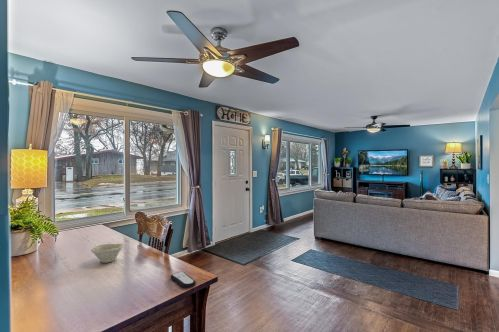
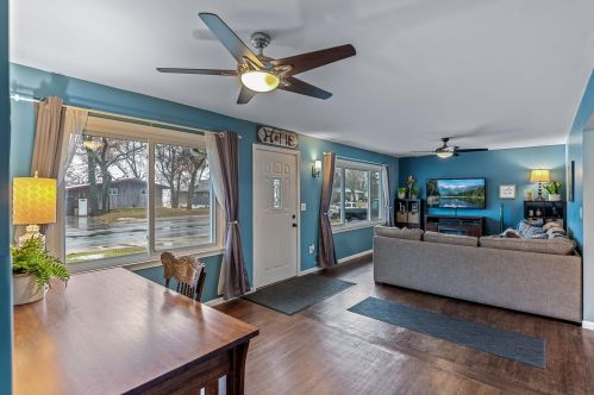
- bowl (107, 253)
- remote control (183, 279)
